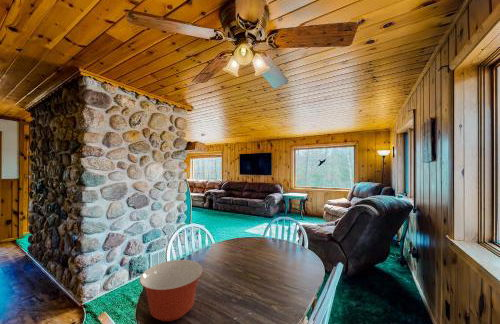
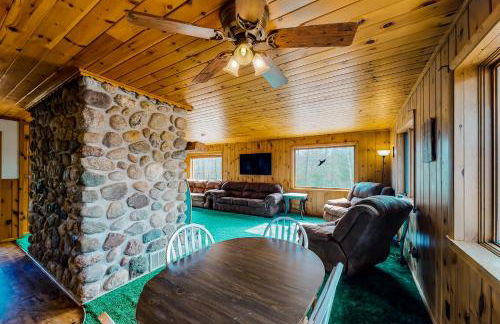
- mixing bowl (172, 291)
